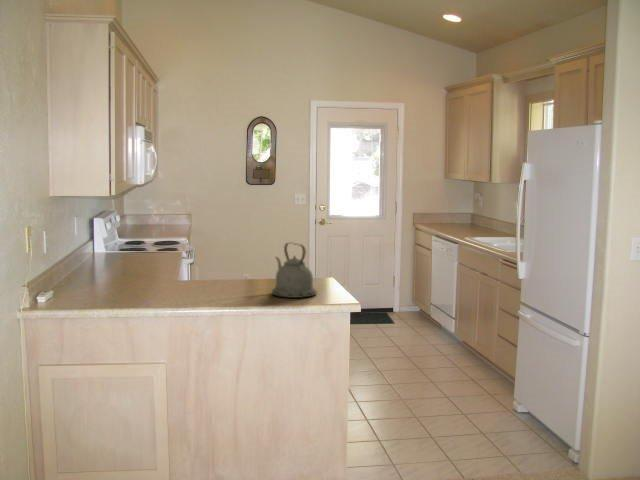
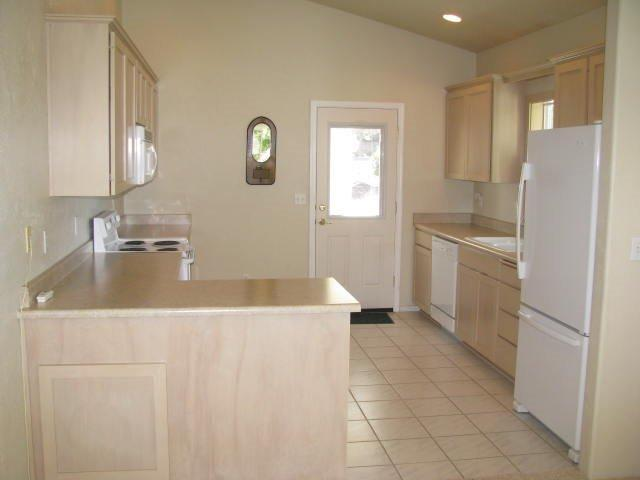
- kettle (291, 268)
